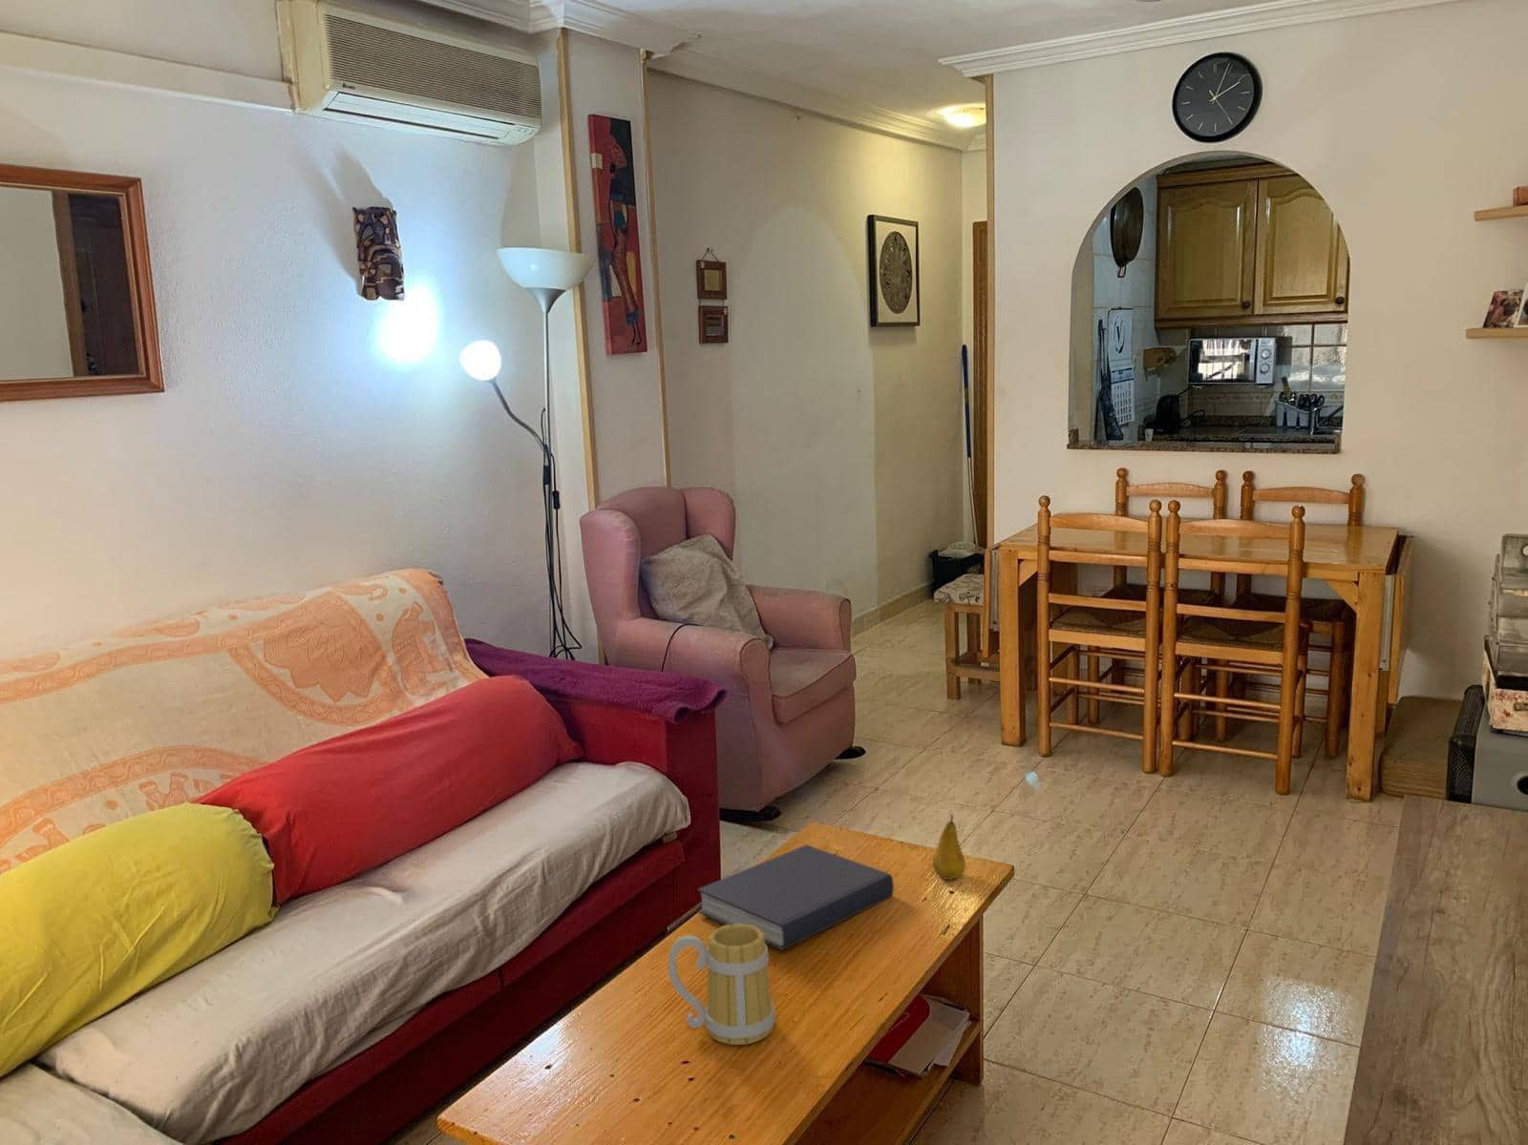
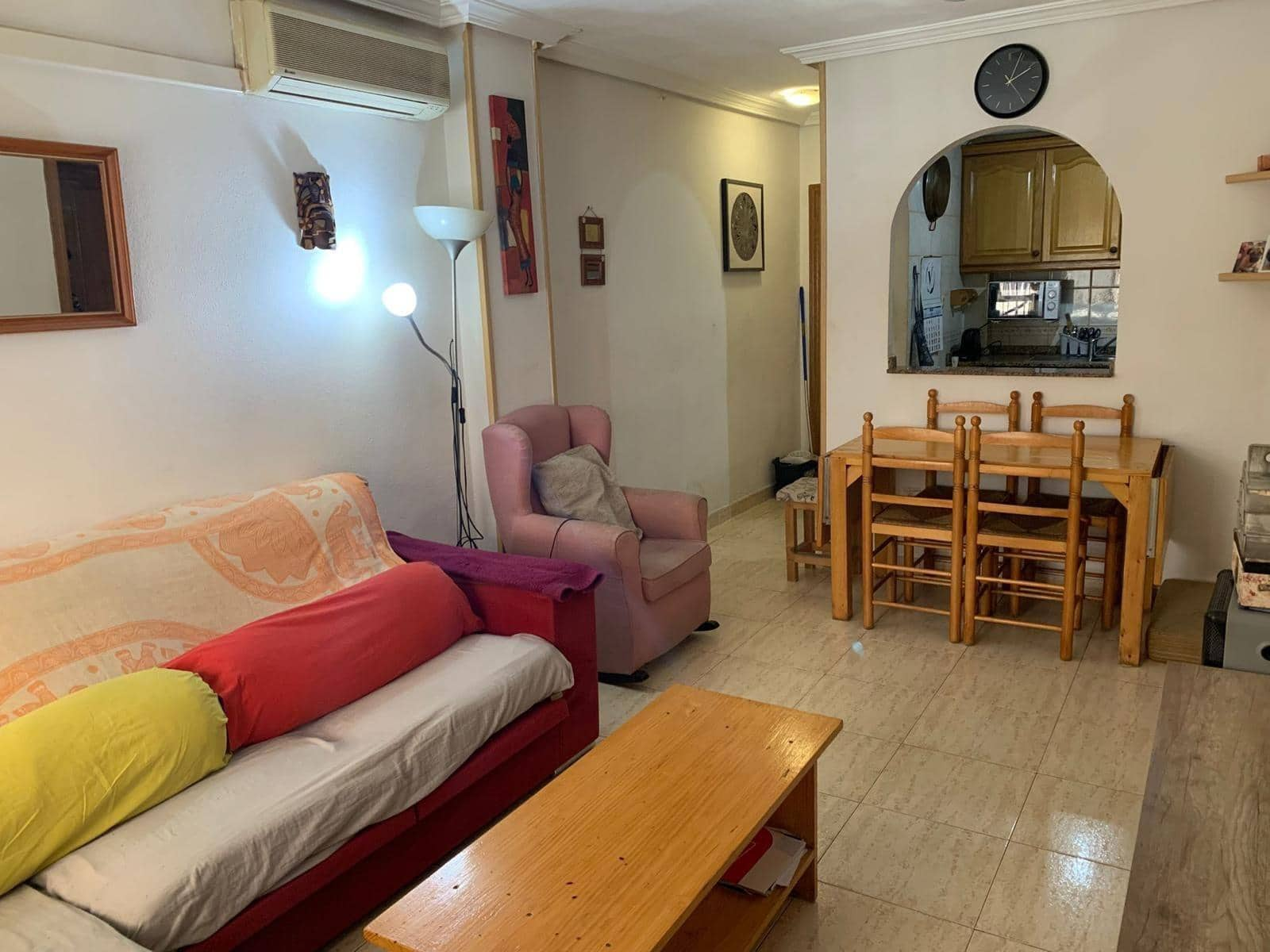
- fruit (948, 846)
- book (796, 894)
- mug (727, 980)
